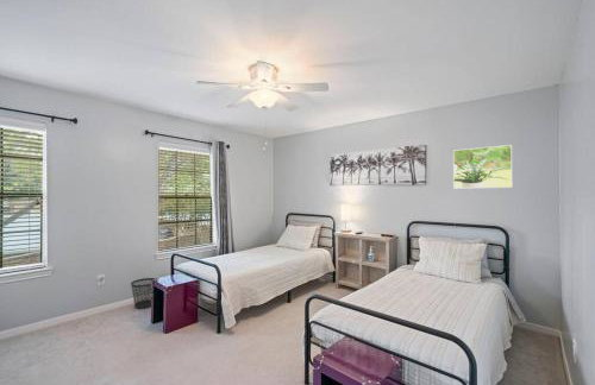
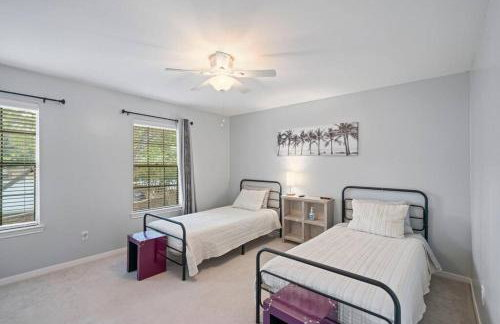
- wastebasket (144, 294)
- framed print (481, 168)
